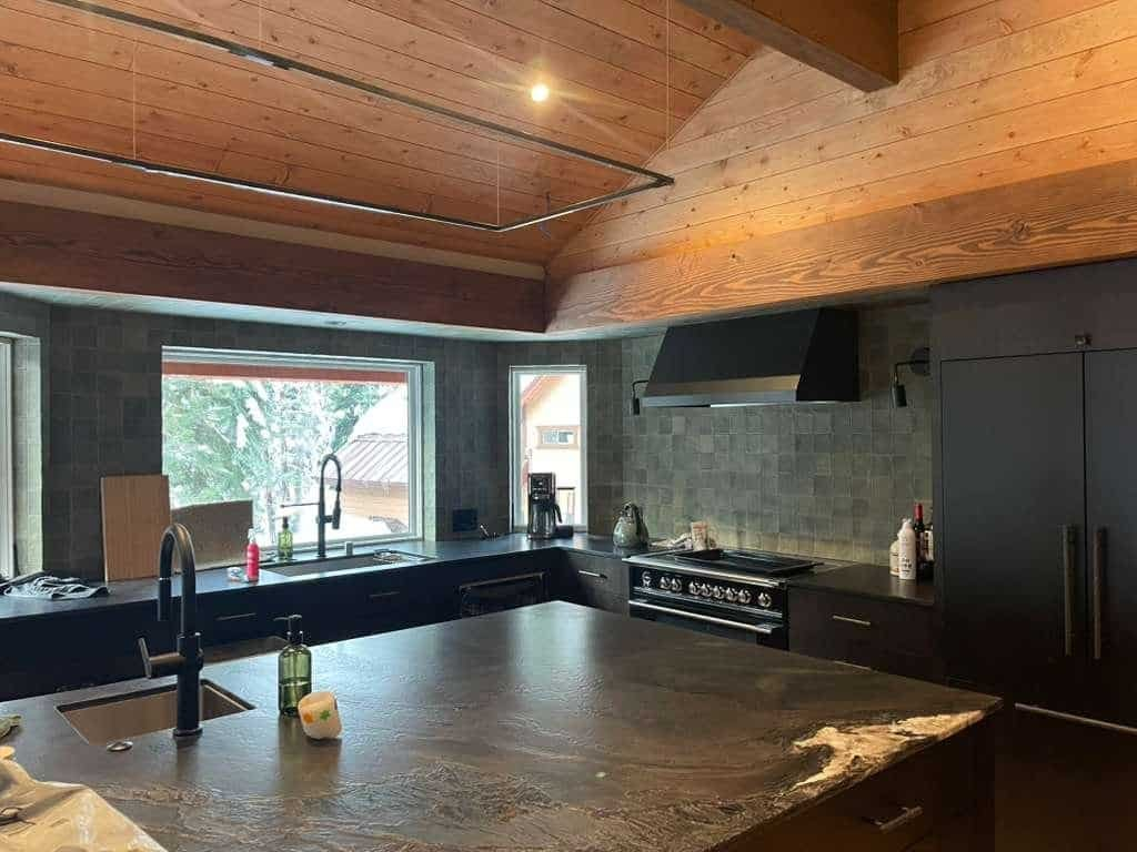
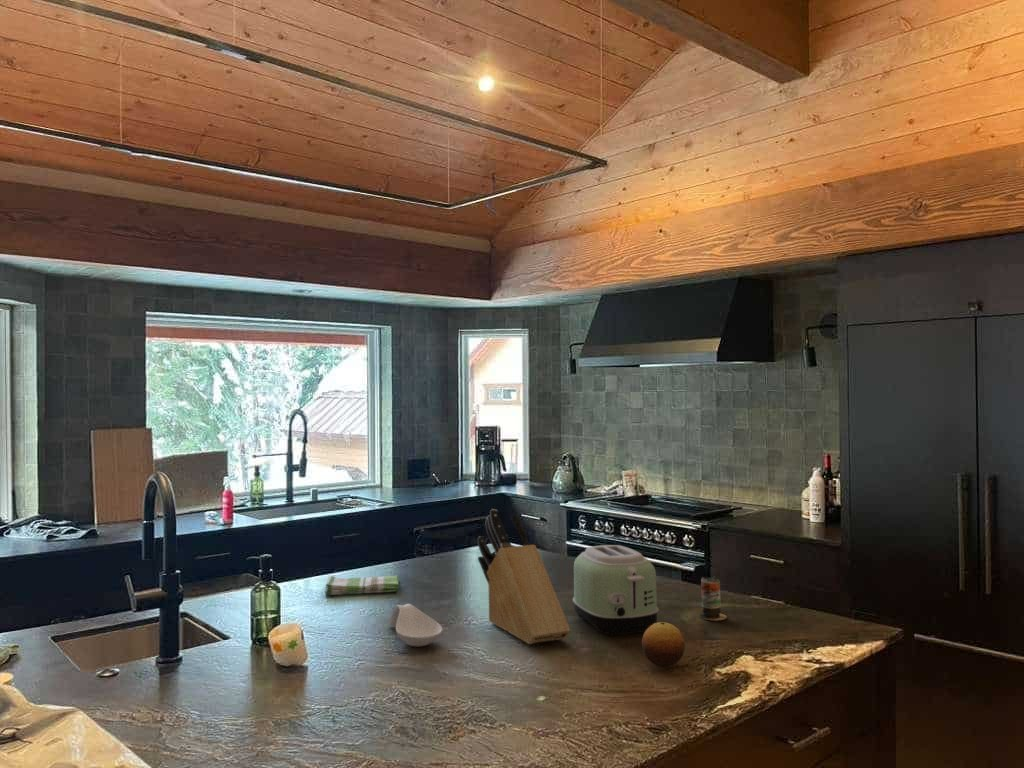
+ knife block (519, 570)
+ toaster (615, 588)
+ dish towel (362, 582)
+ fruit (663, 644)
+ spoon rest (411, 623)
+ can (713, 596)
